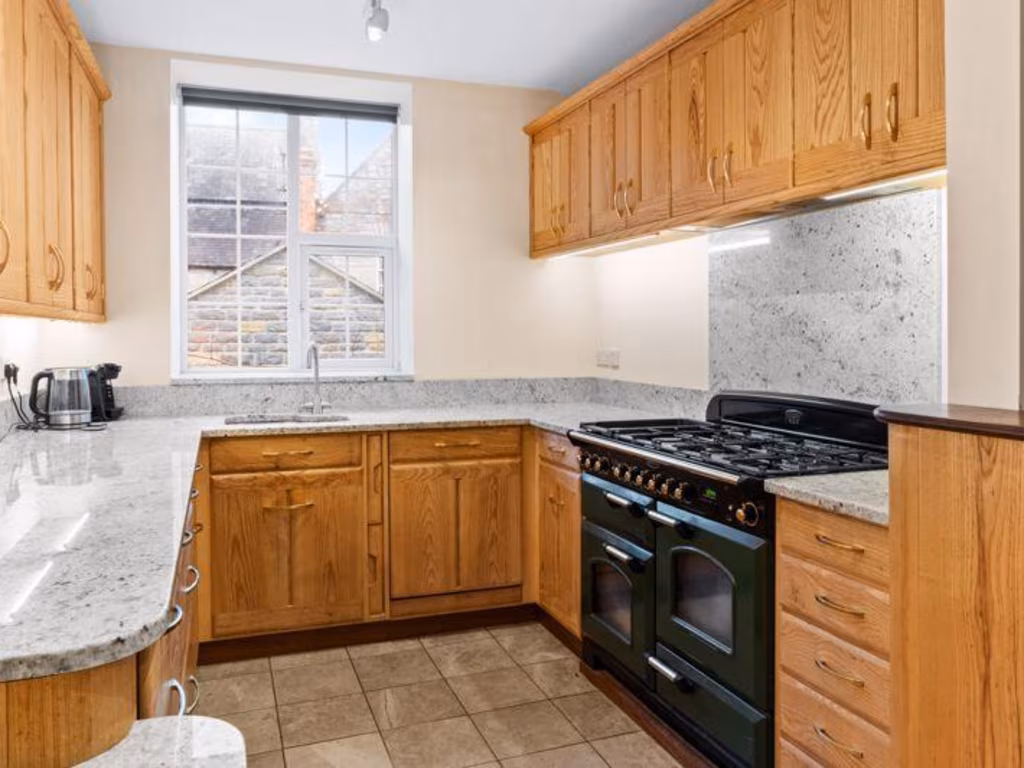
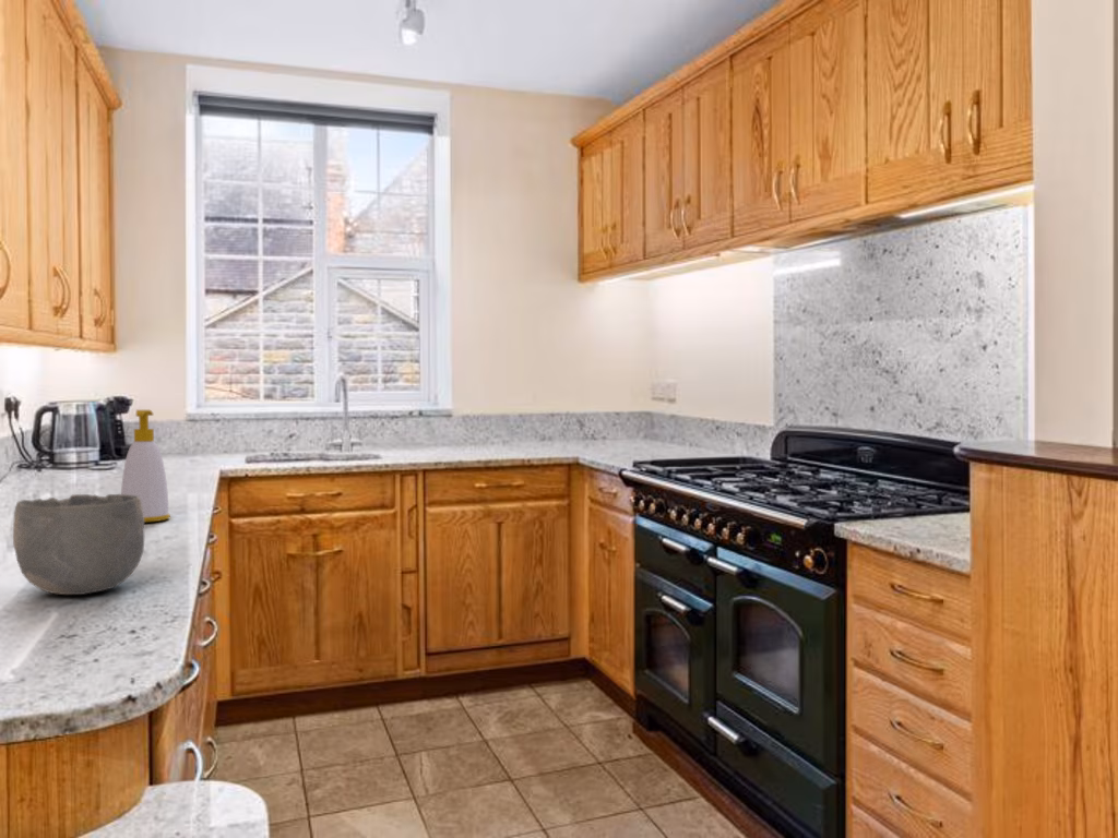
+ soap bottle (143, 465)
+ bowl (81, 544)
